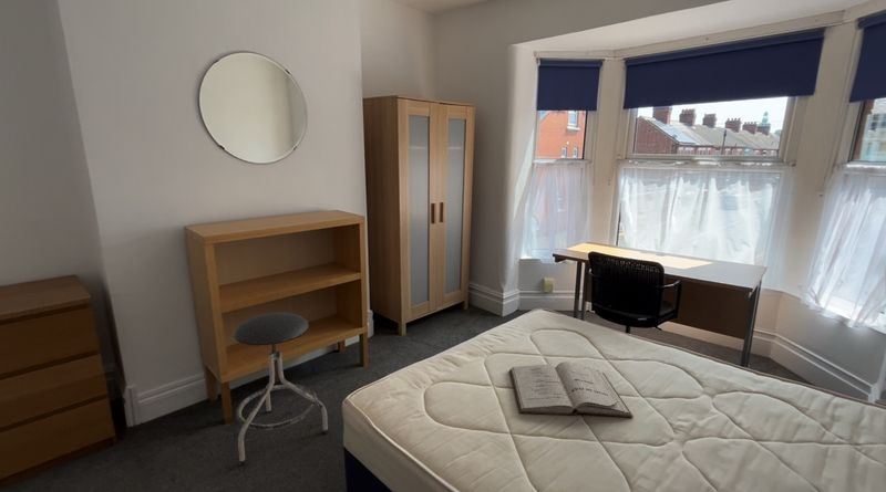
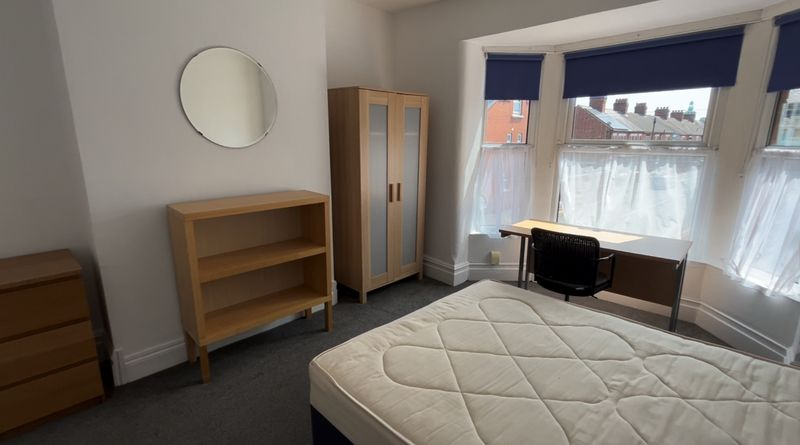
- stool (271, 379)
- book (565, 385)
